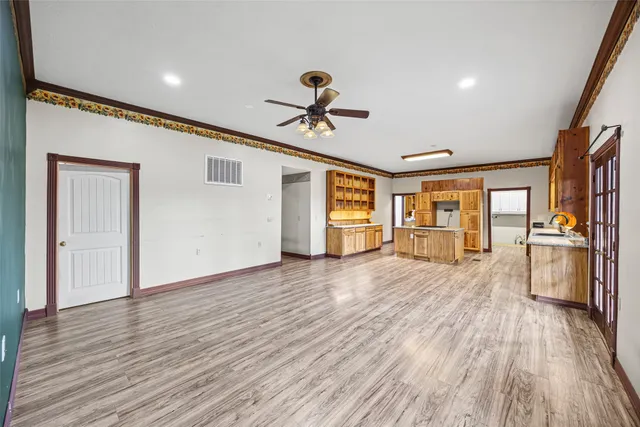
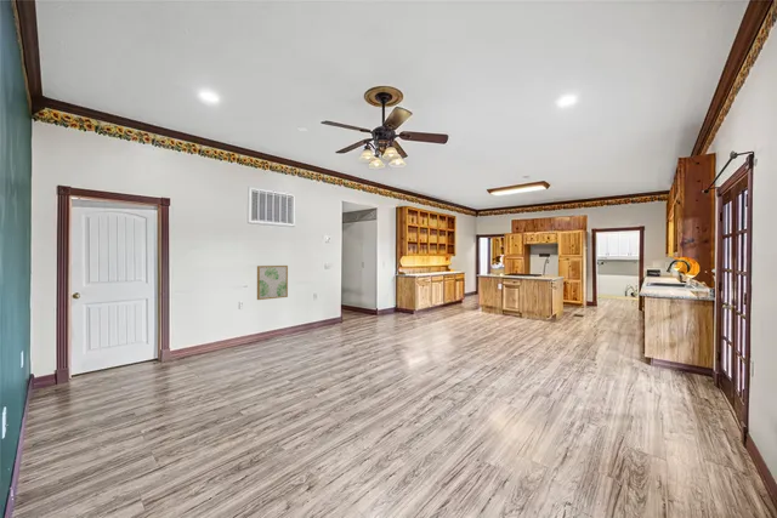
+ wall art (272, 281)
